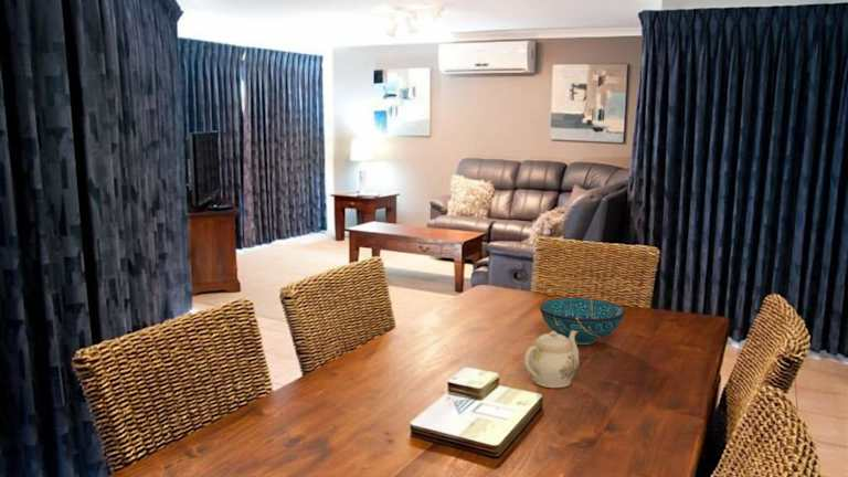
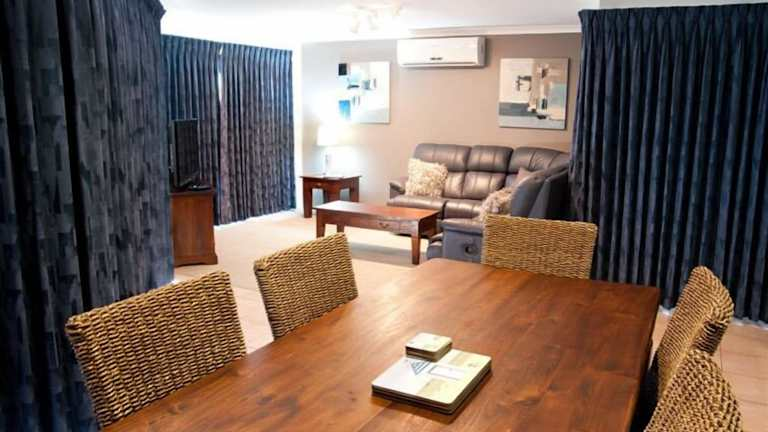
- teapot (551, 357)
- decorative bowl (581, 324)
